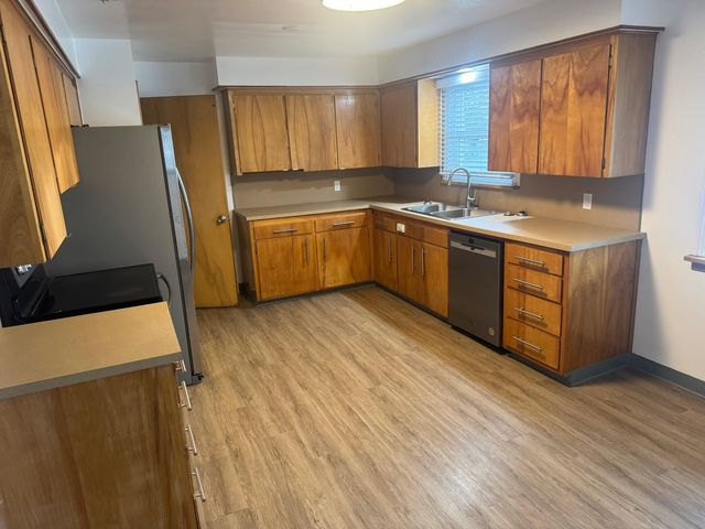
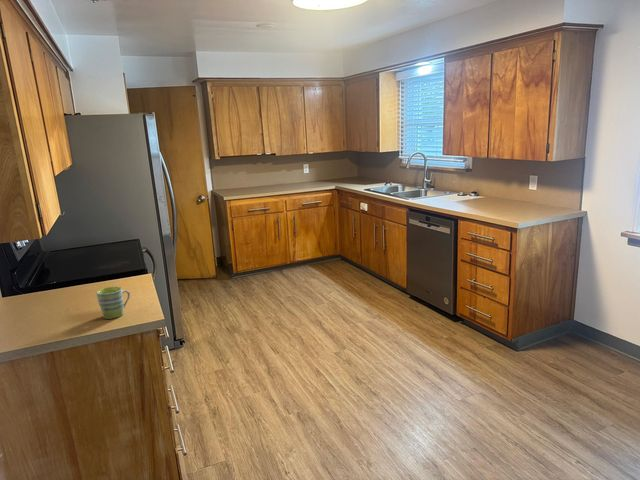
+ mug (115, 301)
